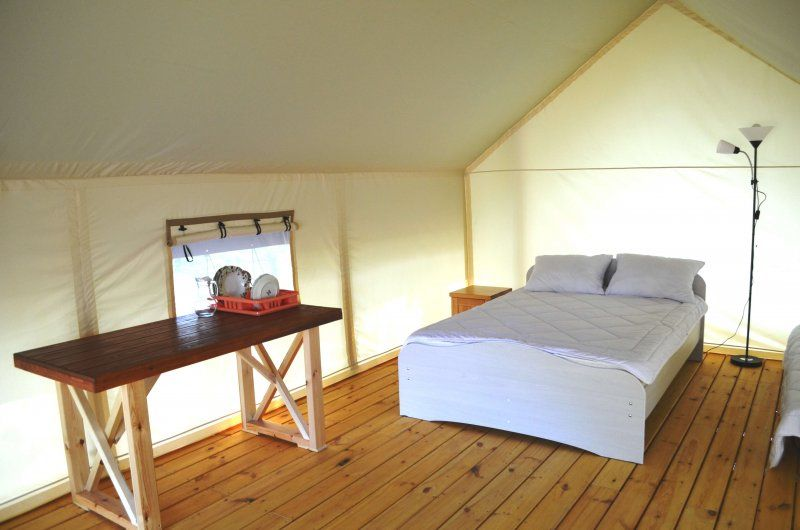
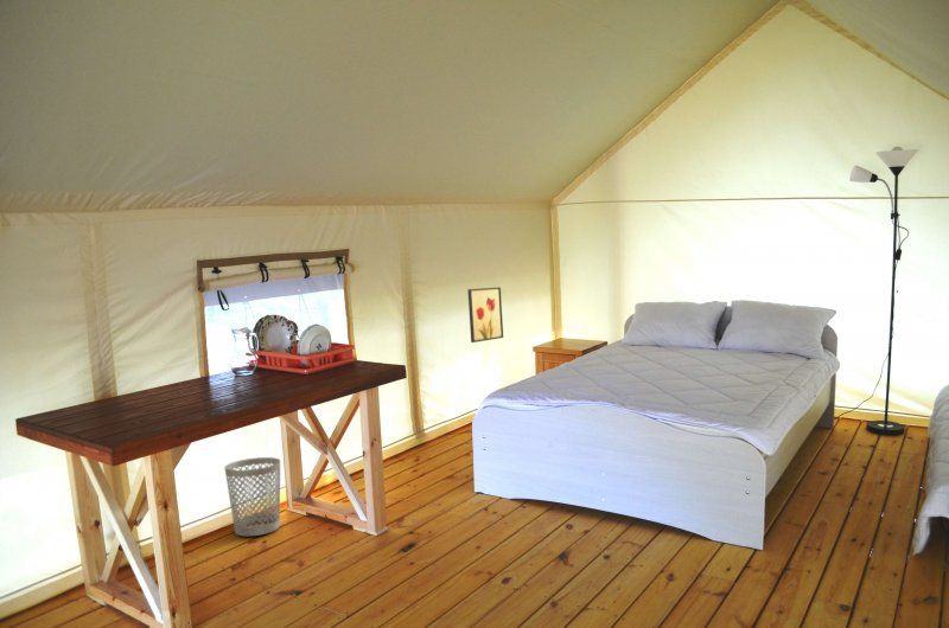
+ wall art (485, 314)
+ wastebasket (255, 496)
